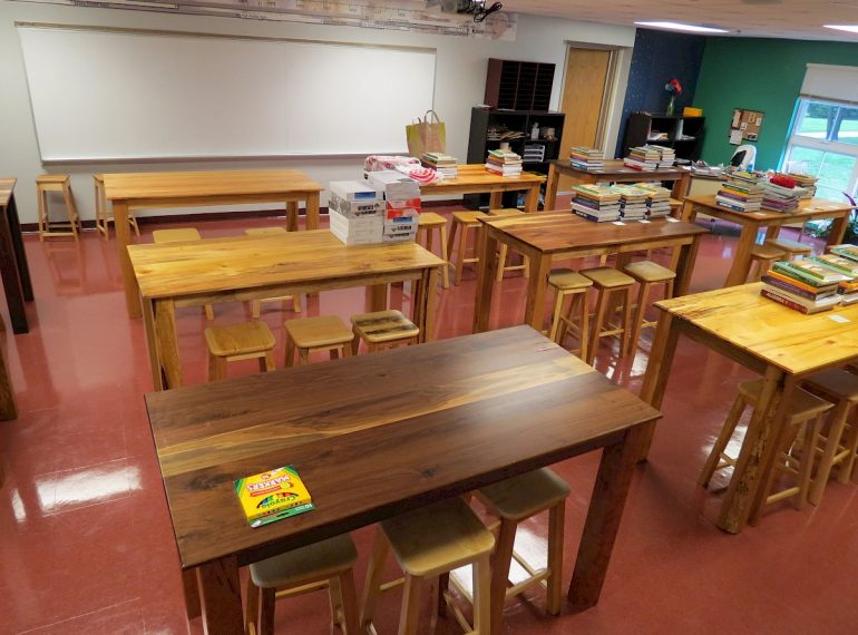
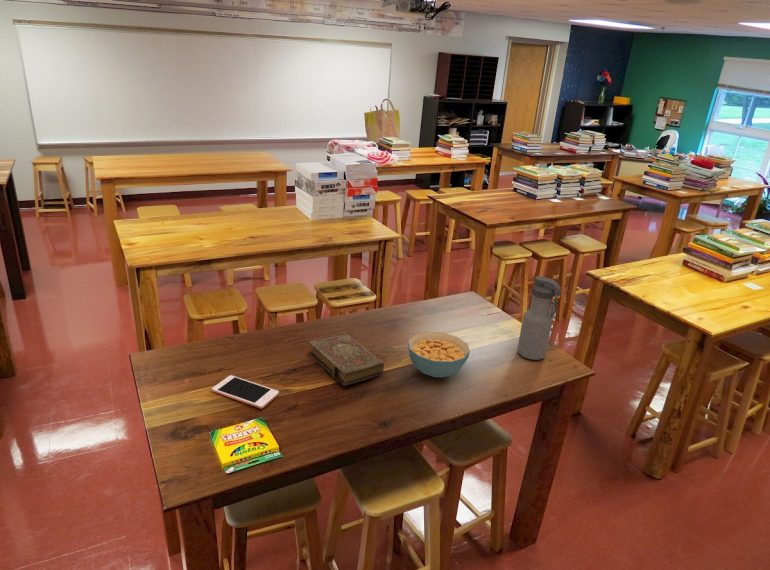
+ cereal bowl (437, 359)
+ water bottle (538, 317)
+ cell phone (245, 391)
+ book (345, 357)
